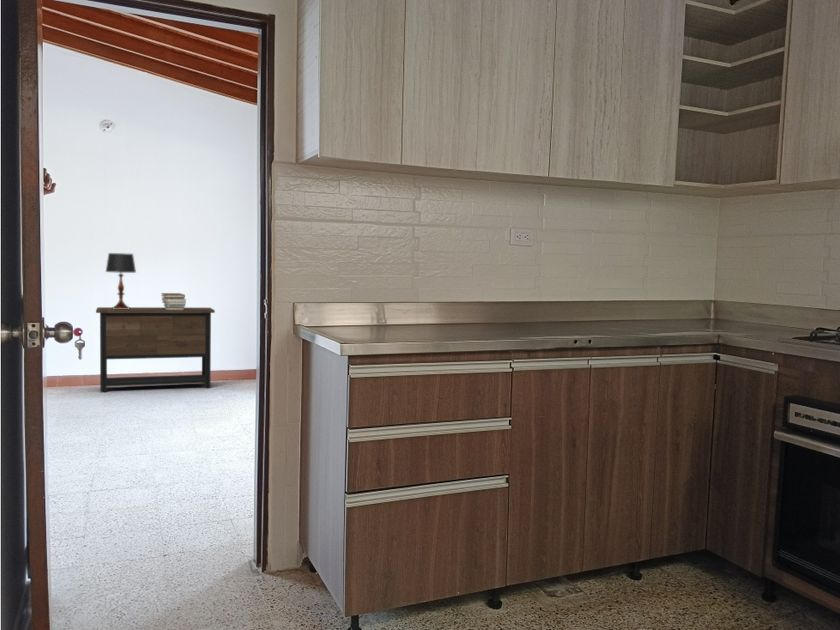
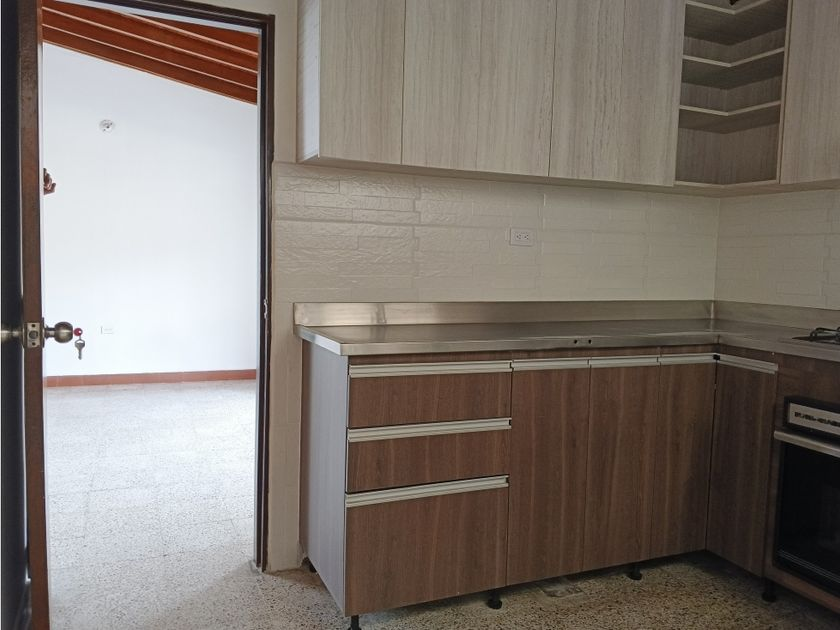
- book stack (173, 301)
- table lamp (120, 280)
- dresser (156, 348)
